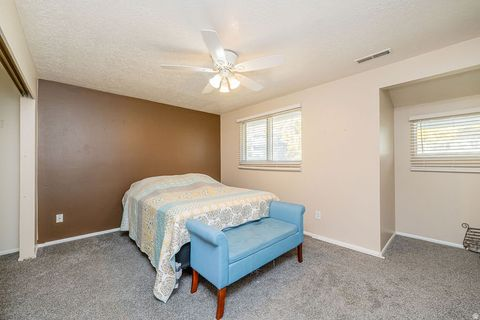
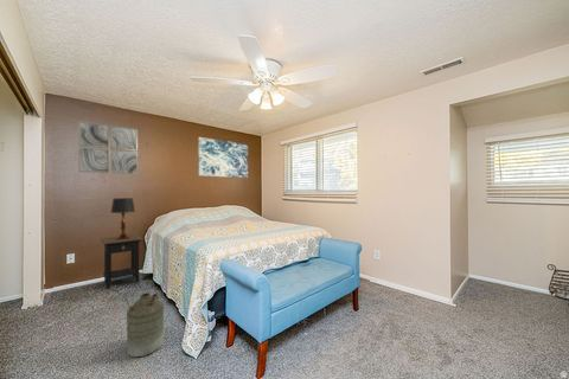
+ wall art (110, 148)
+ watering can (145, 315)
+ table lamp (122, 218)
+ side table (121, 251)
+ wall art (224, 159)
